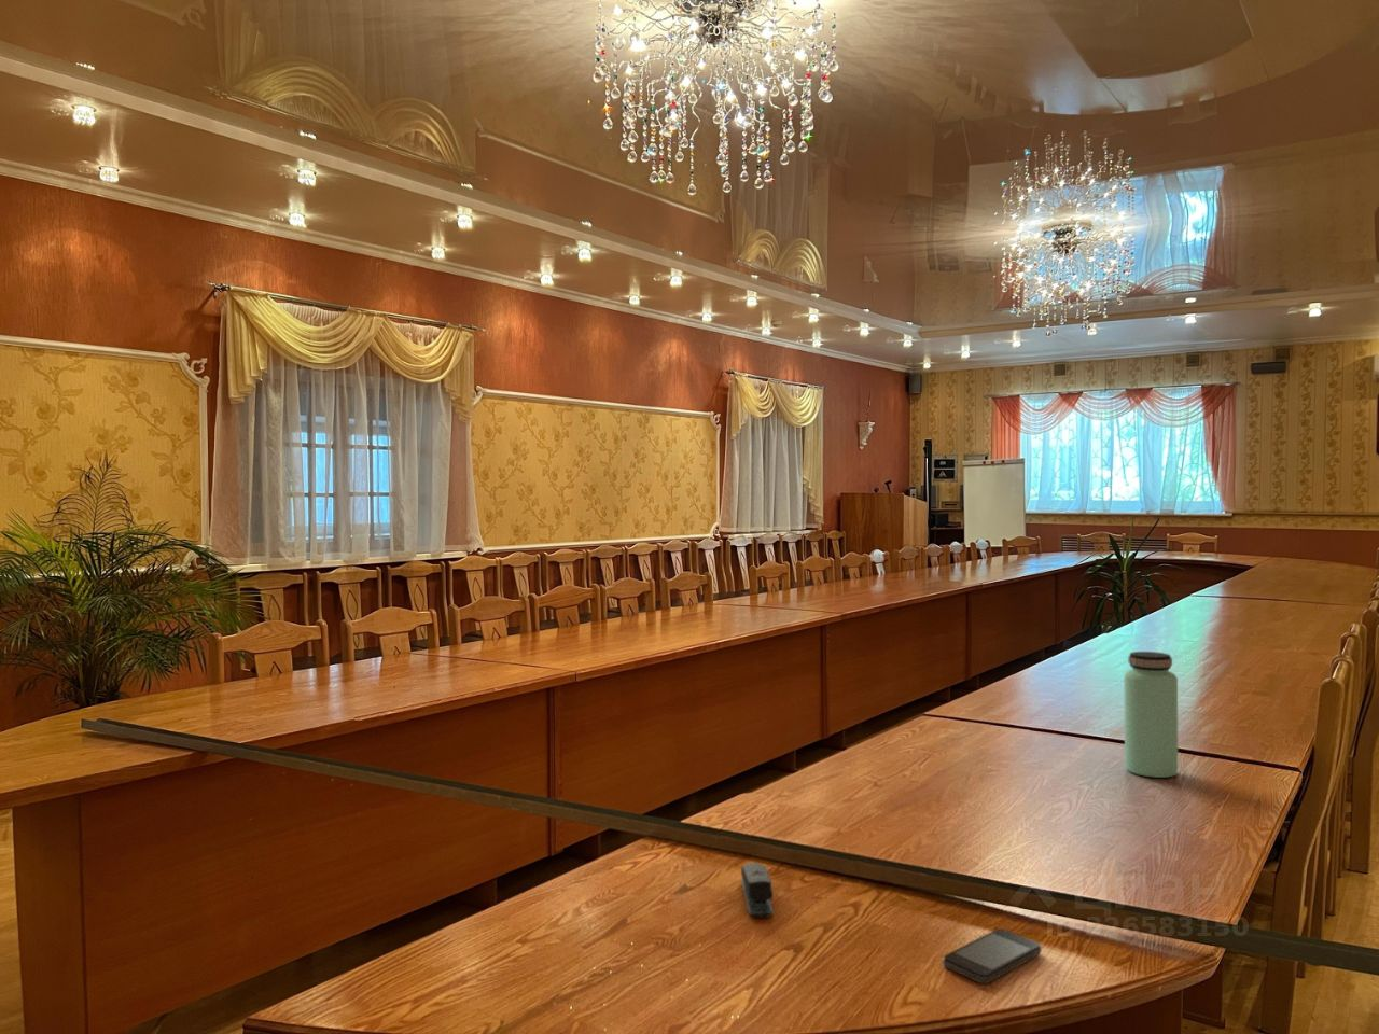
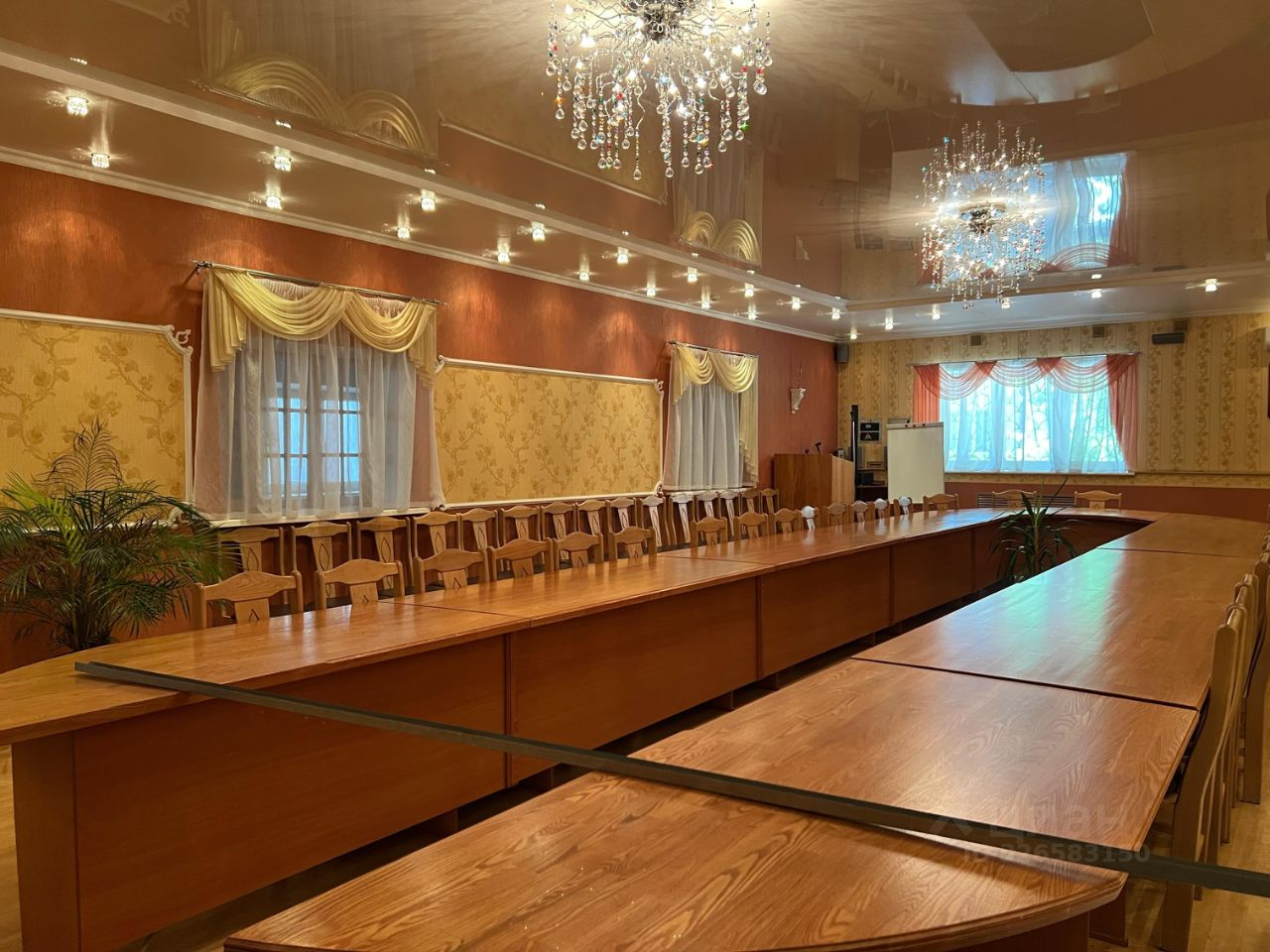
- bottle (1151, 711)
- smartphone (992, 955)
- stapler (757, 881)
